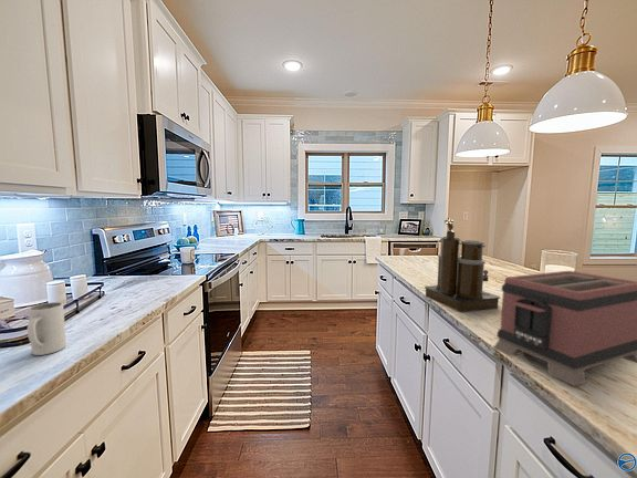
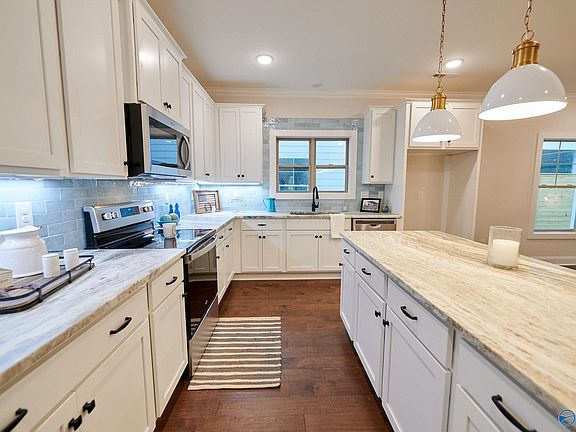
- toaster (566, 318)
- coffee maker (461, 260)
- mug (43, 330)
